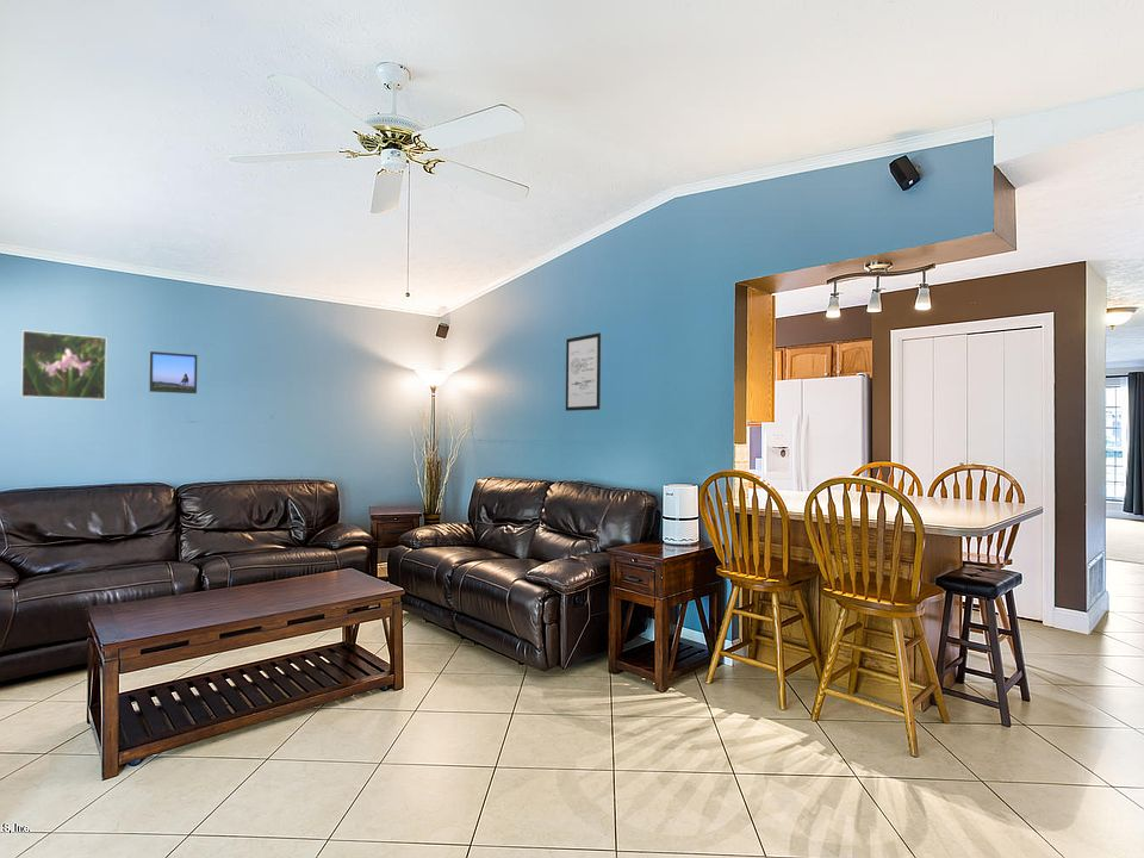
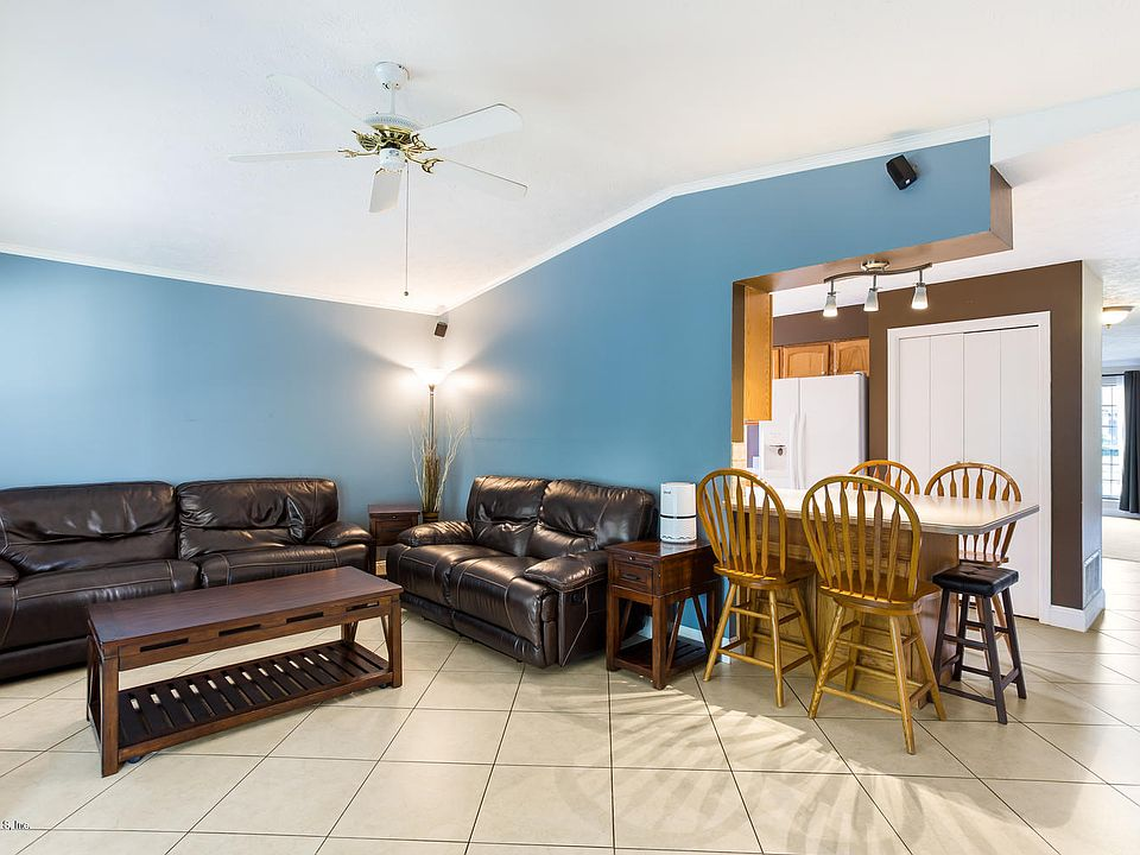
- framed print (173, 372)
- wall art (582, 373)
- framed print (64, 366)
